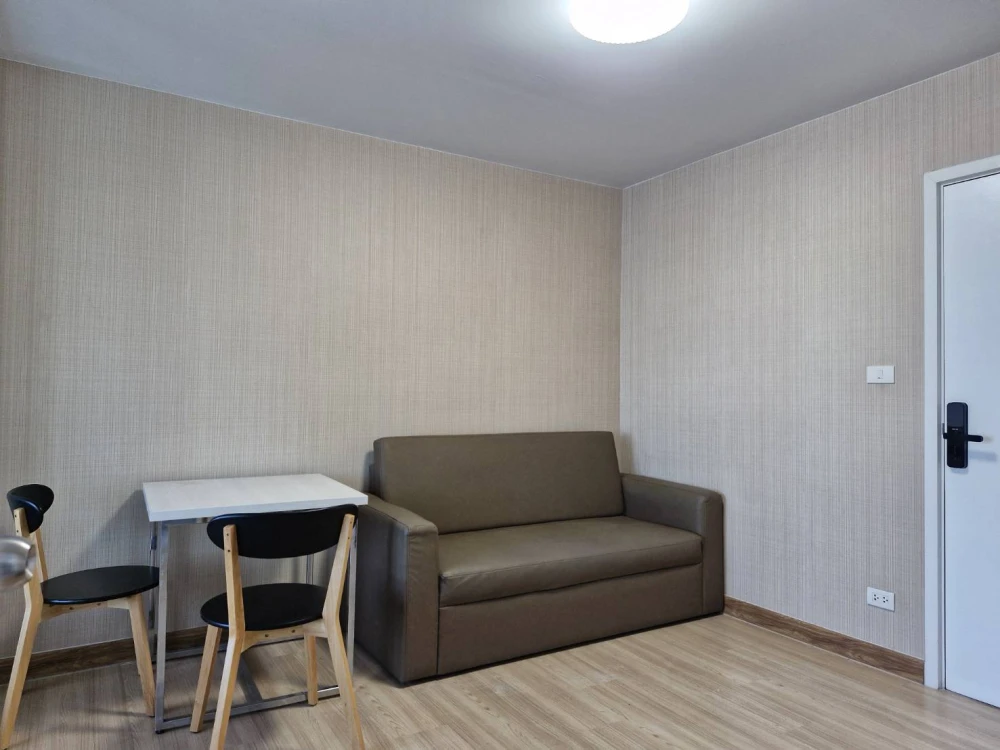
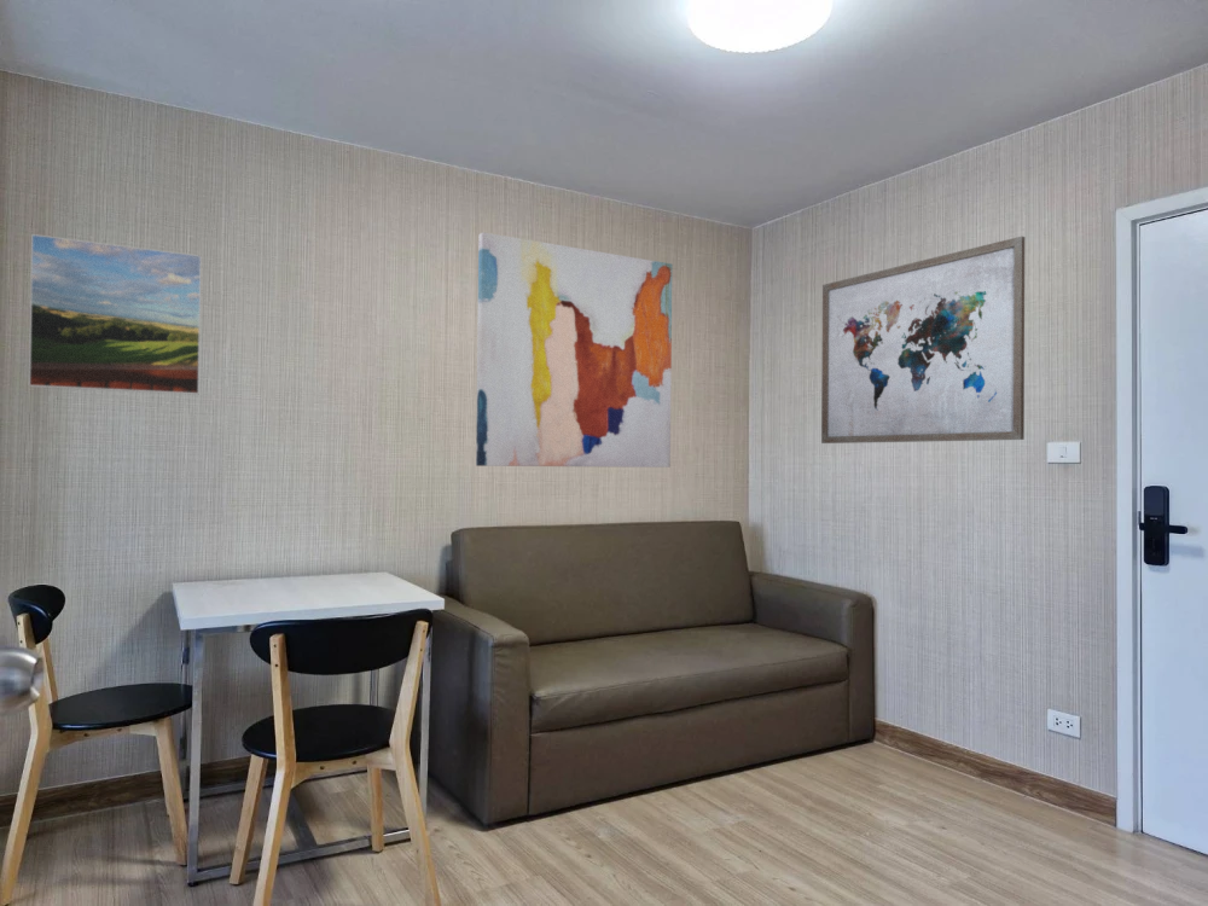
+ wall art (580, 358)
+ wall art (910, 352)
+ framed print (118, 318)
